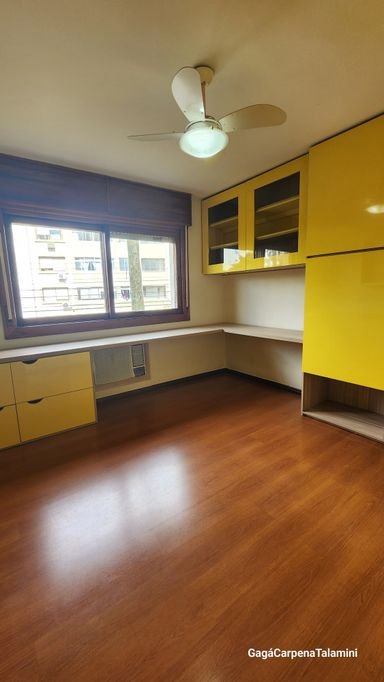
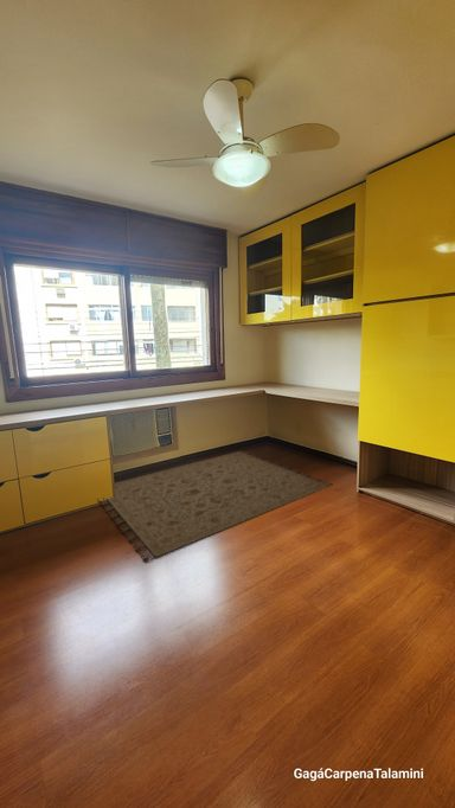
+ rug (210, 487)
